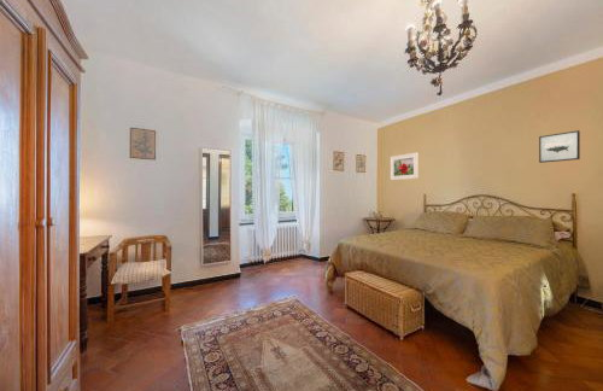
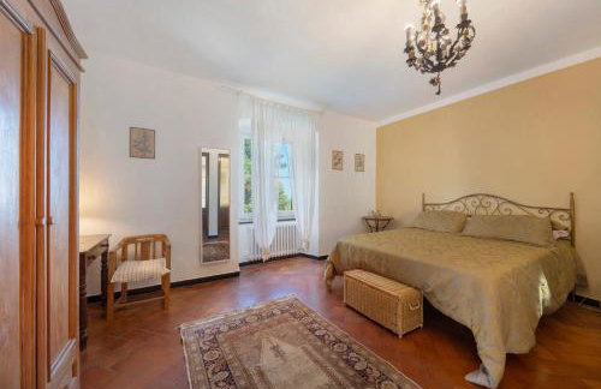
- wall art (558, 147)
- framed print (403, 167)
